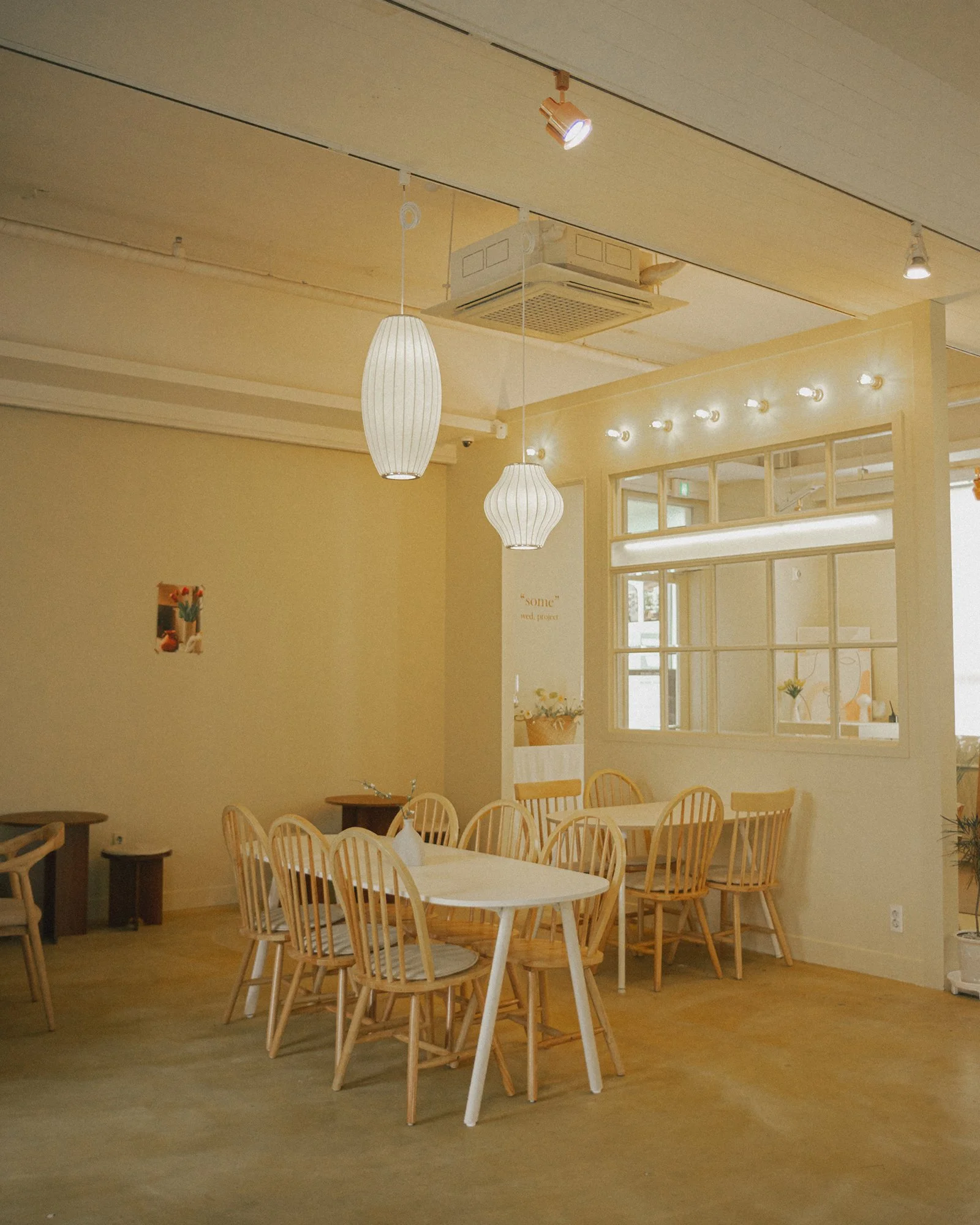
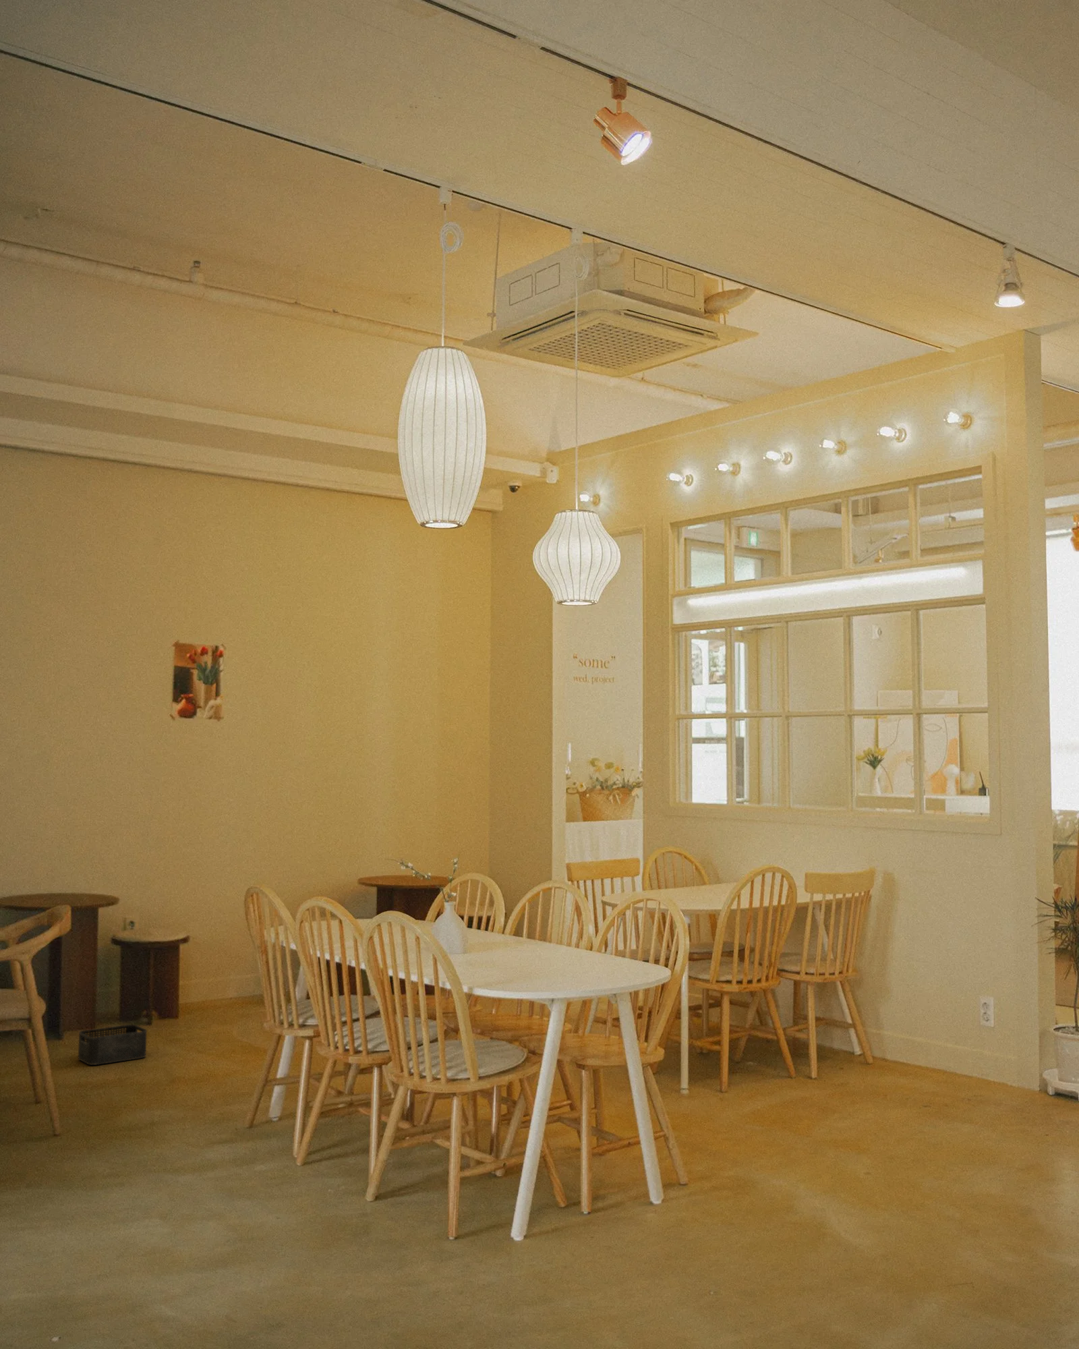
+ storage bin (112, 1044)
